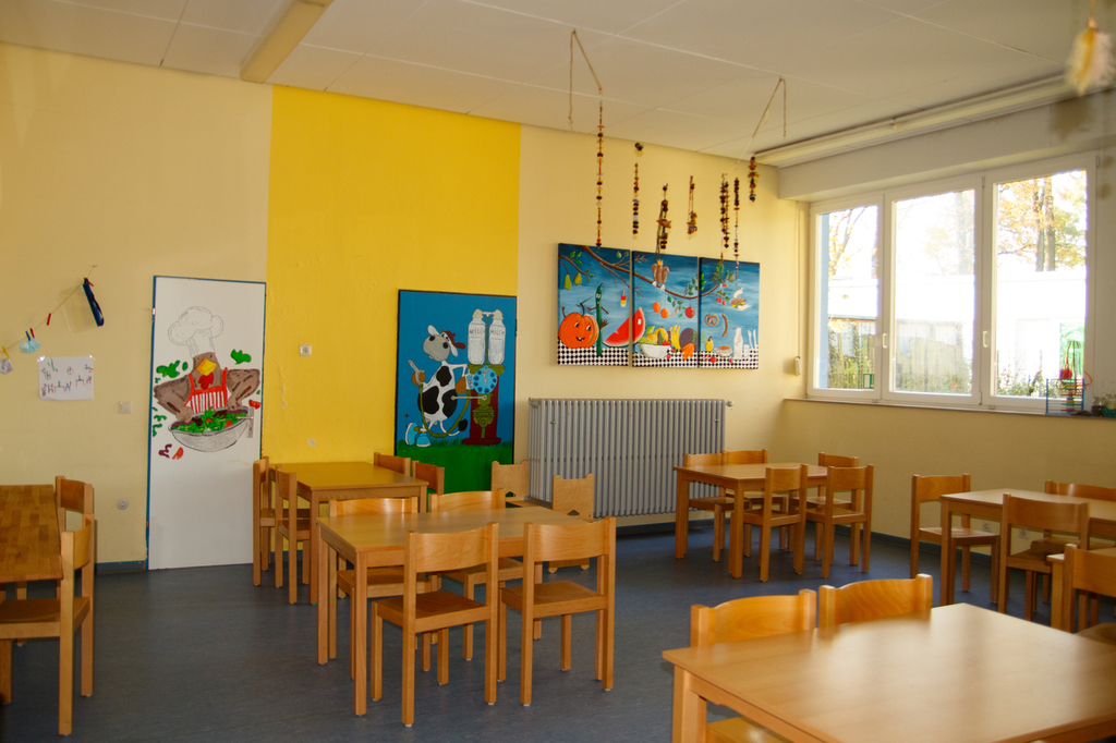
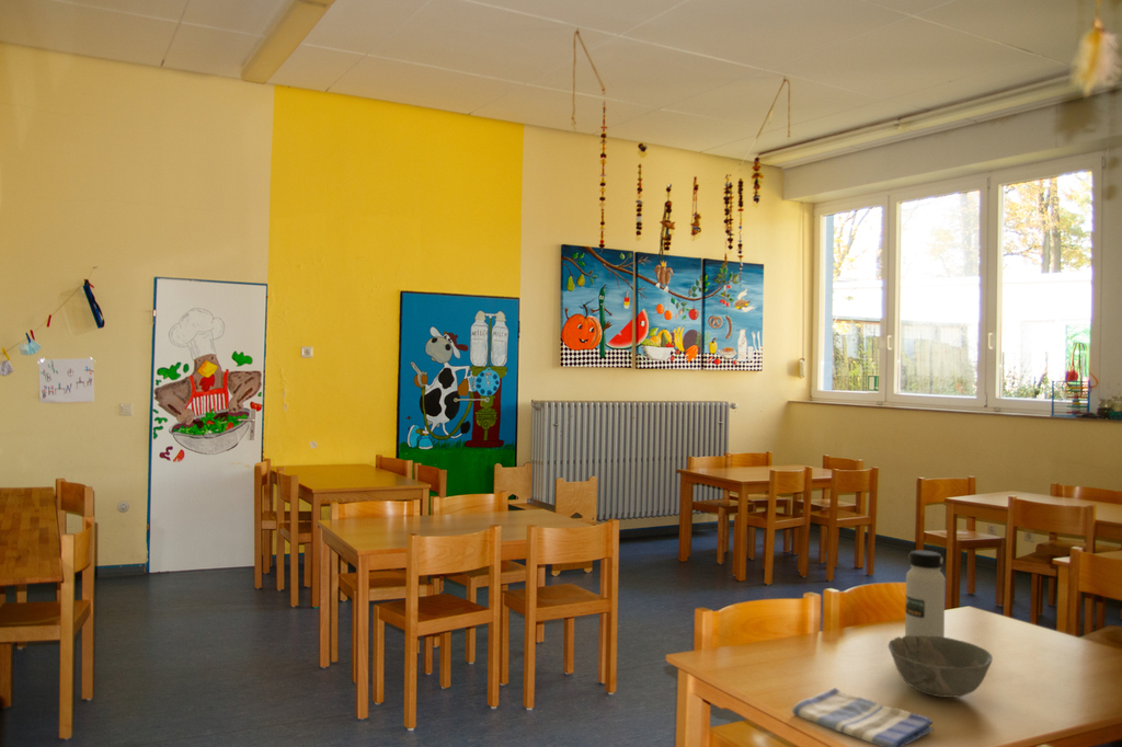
+ dish towel (860, 716)
+ bowl (938, 670)
+ water bottle (925, 600)
